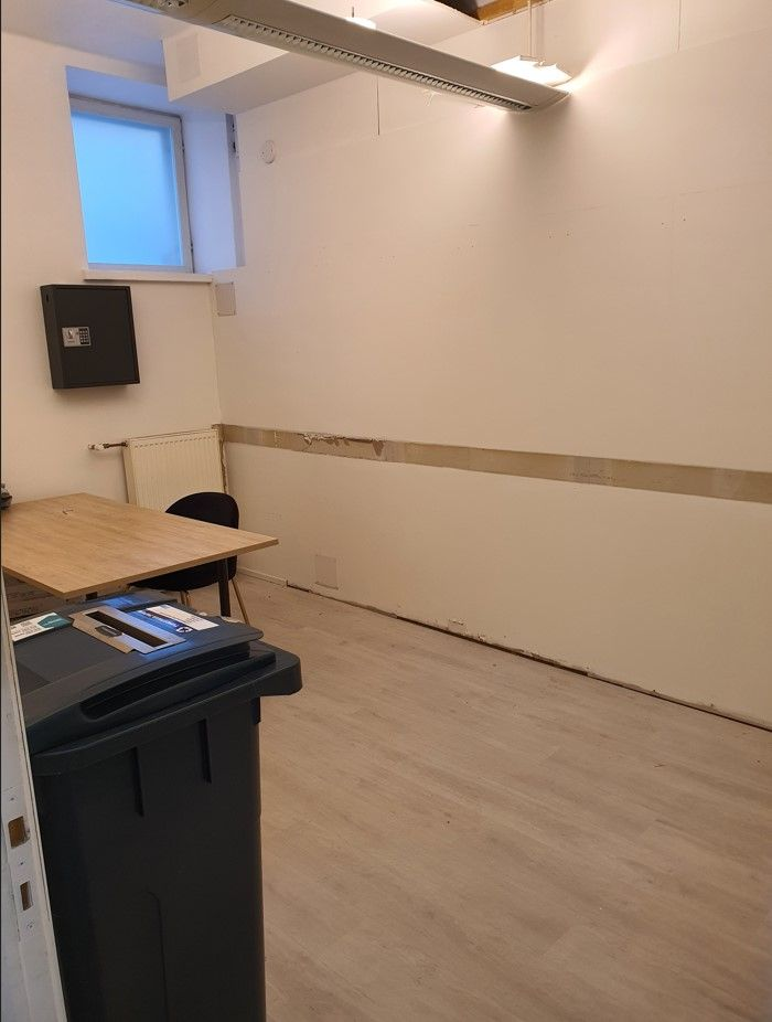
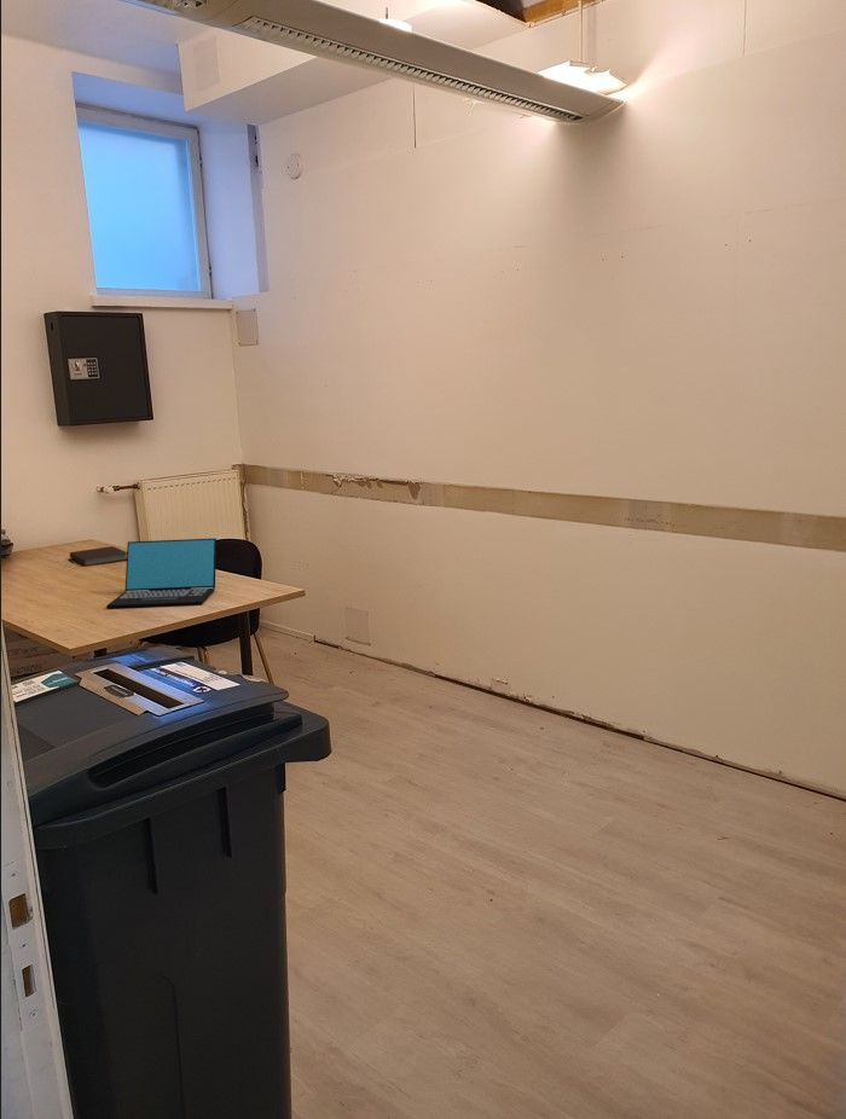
+ laptop (163, 572)
+ notebook (99, 556)
